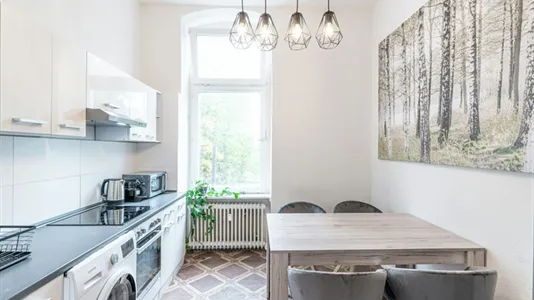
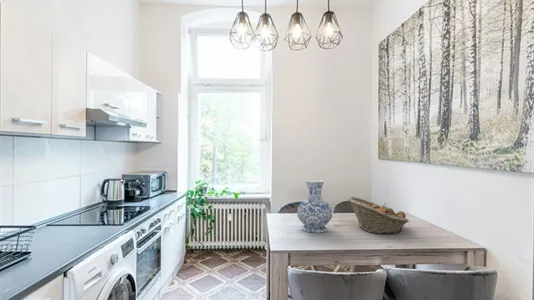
+ fruit basket (376, 213)
+ vase (314, 204)
